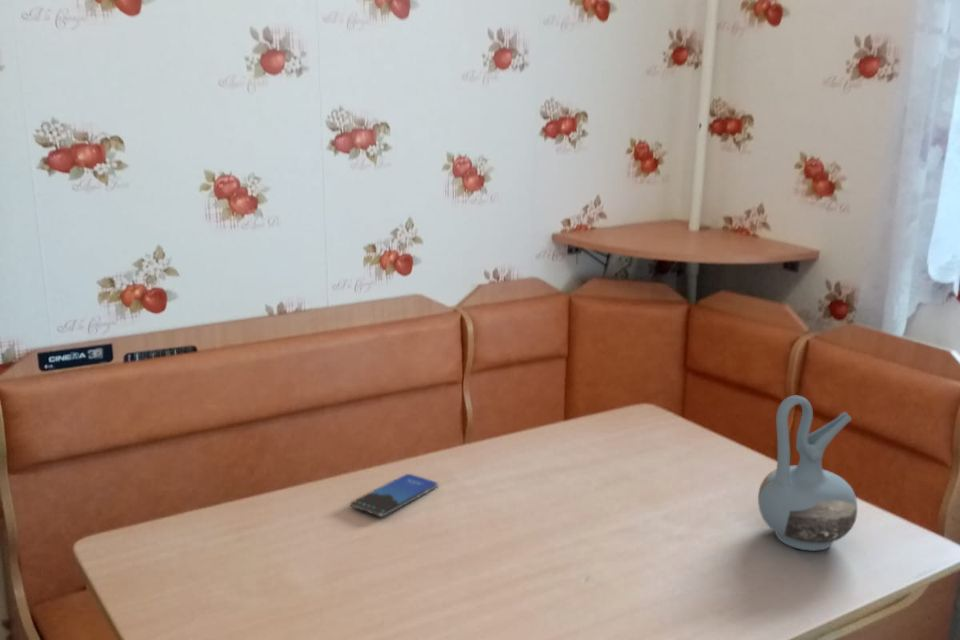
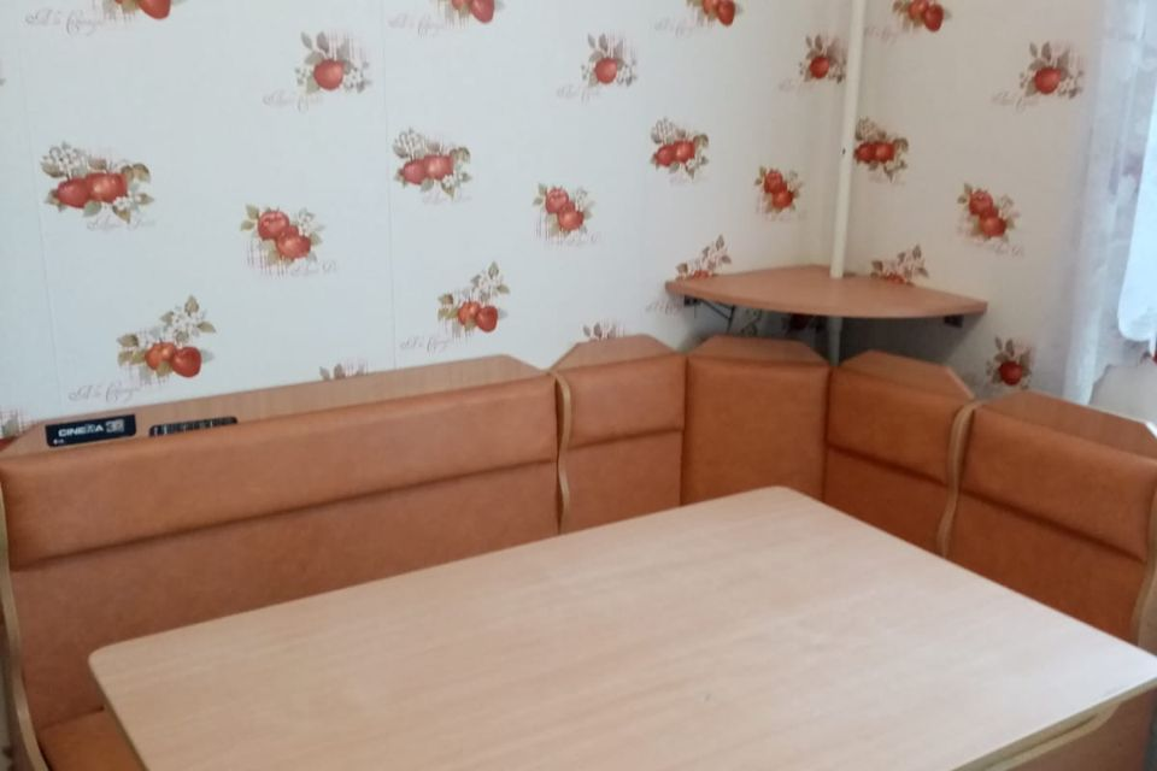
- smartphone (395, 494)
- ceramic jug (810, 467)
